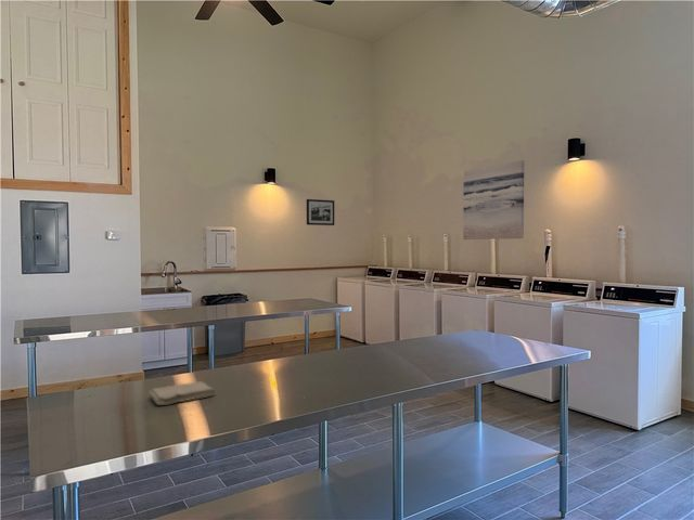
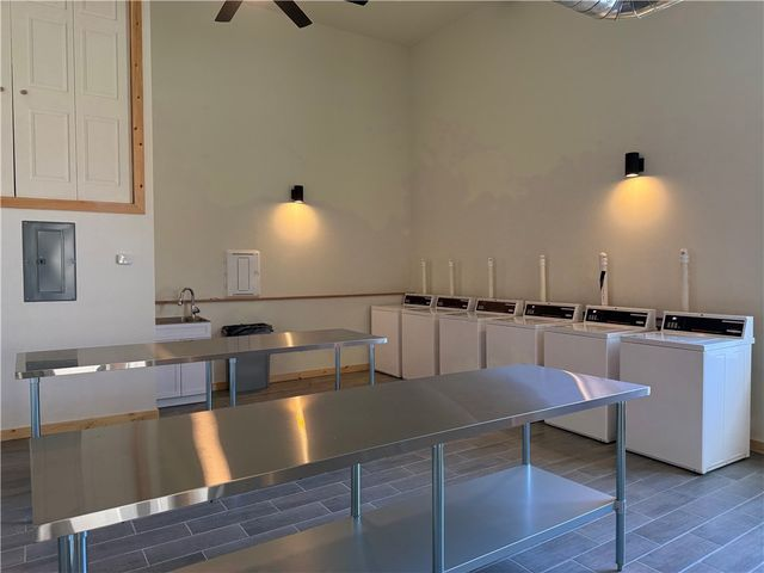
- washcloth (181, 391)
- wall art (492, 203)
- picture frame (320, 212)
